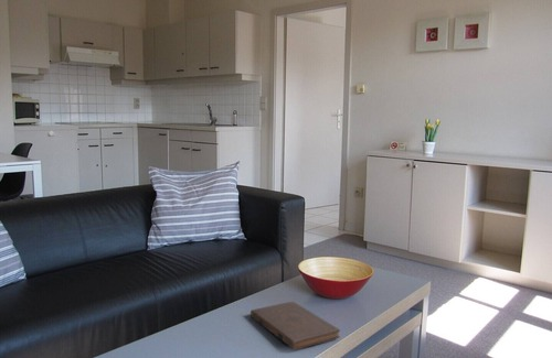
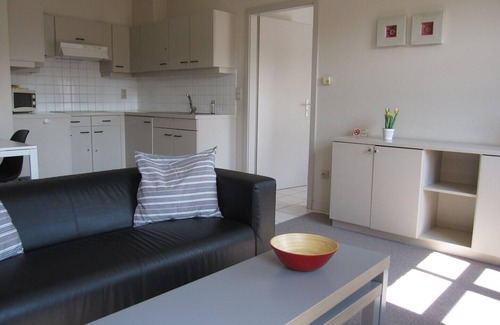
- book (293, 323)
